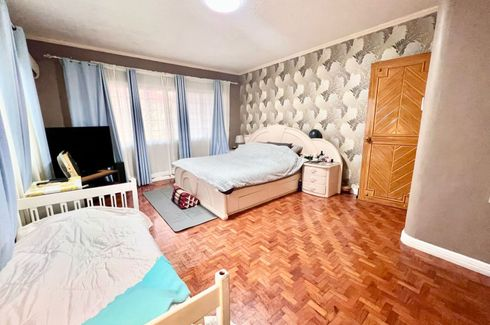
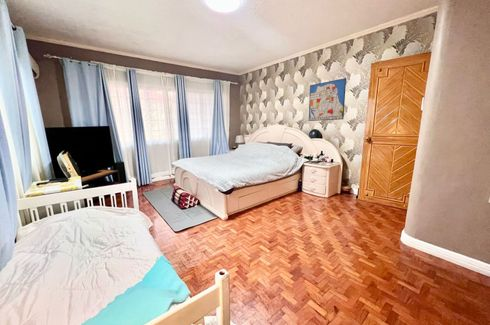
+ wall art (325, 101)
